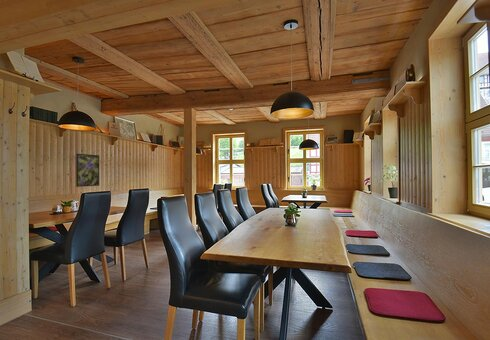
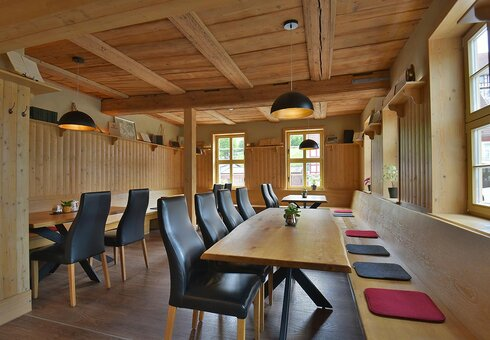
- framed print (88, 170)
